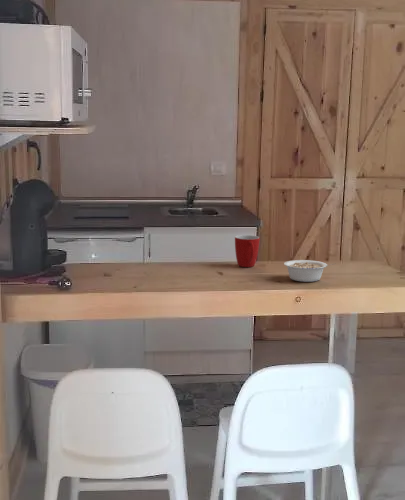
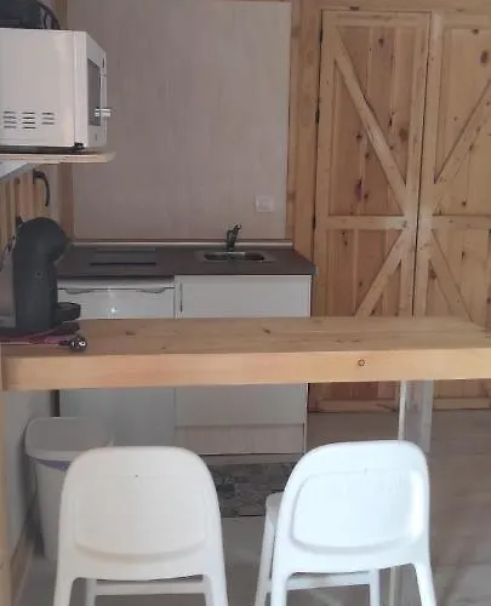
- legume (307, 269)
- mug (248, 252)
